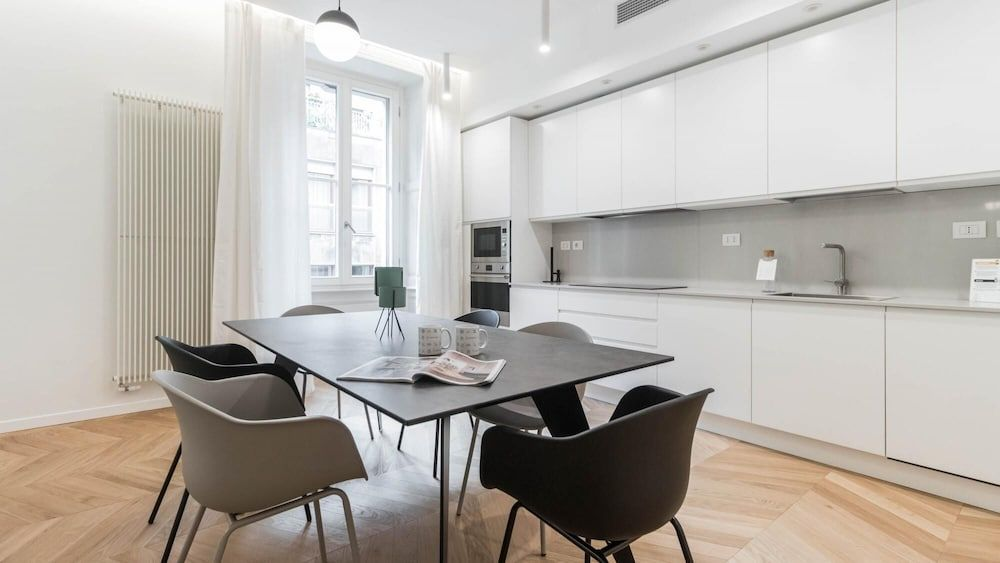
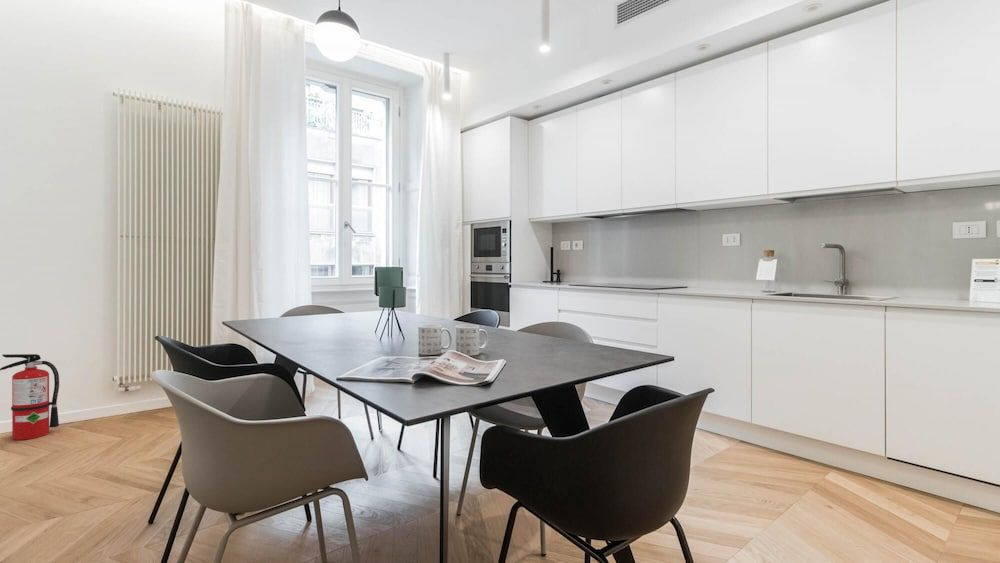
+ fire extinguisher (29, 395)
